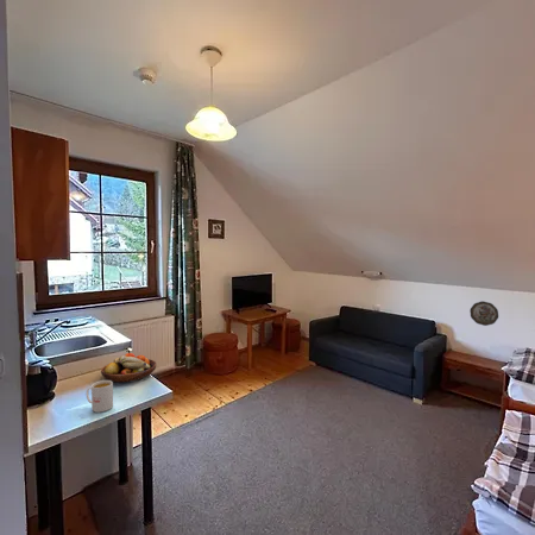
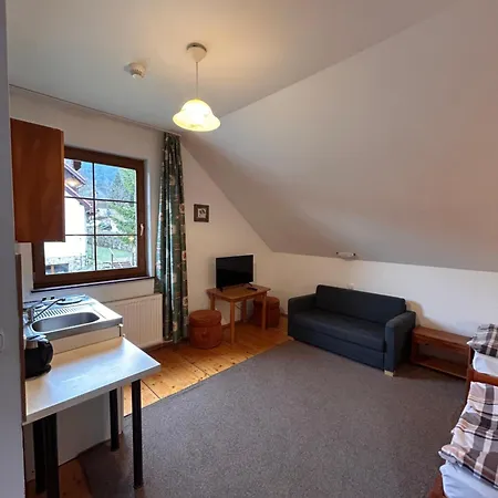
- decorative plate (484, 313)
- mug (99, 395)
- fruit bowl (130, 364)
